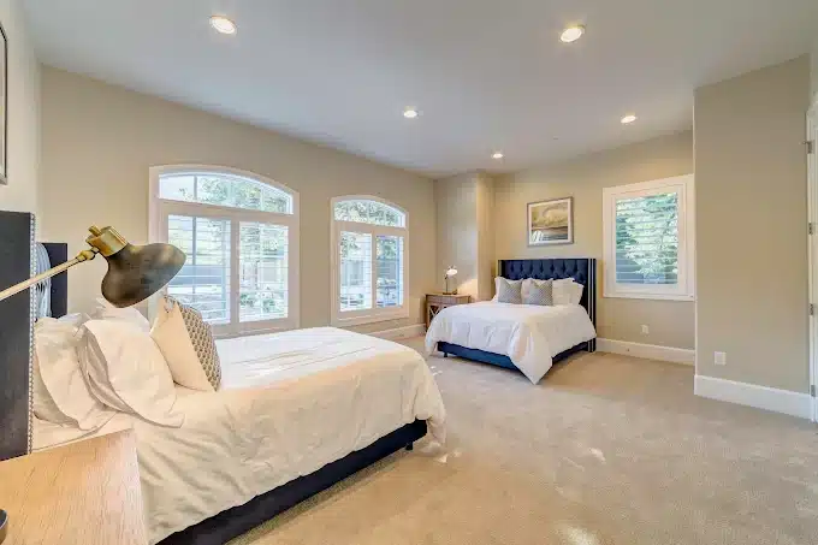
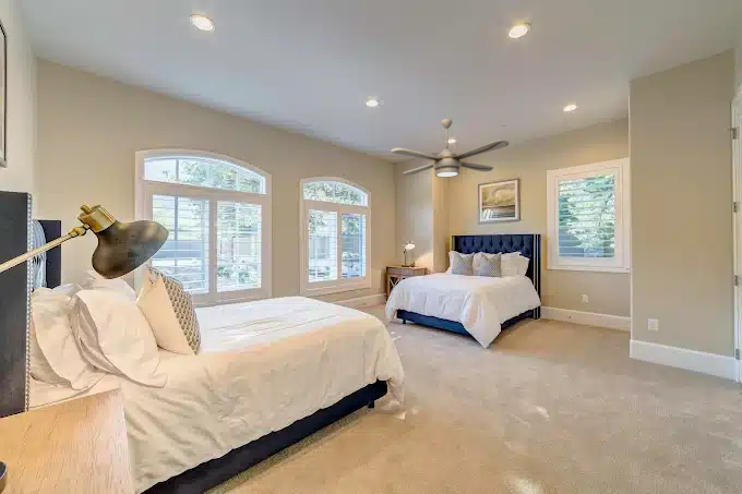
+ ceiling fan (446, 147)
